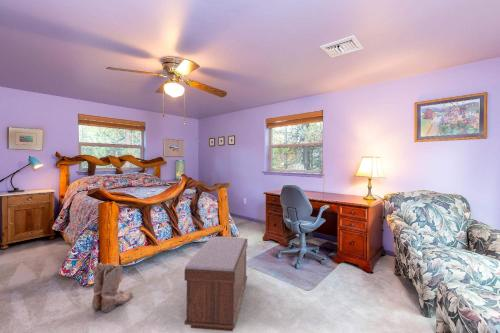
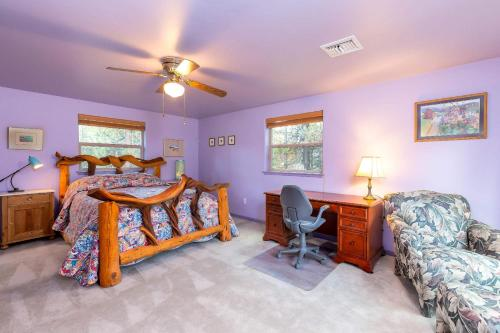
- bench (220, 275)
- boots (113, 281)
